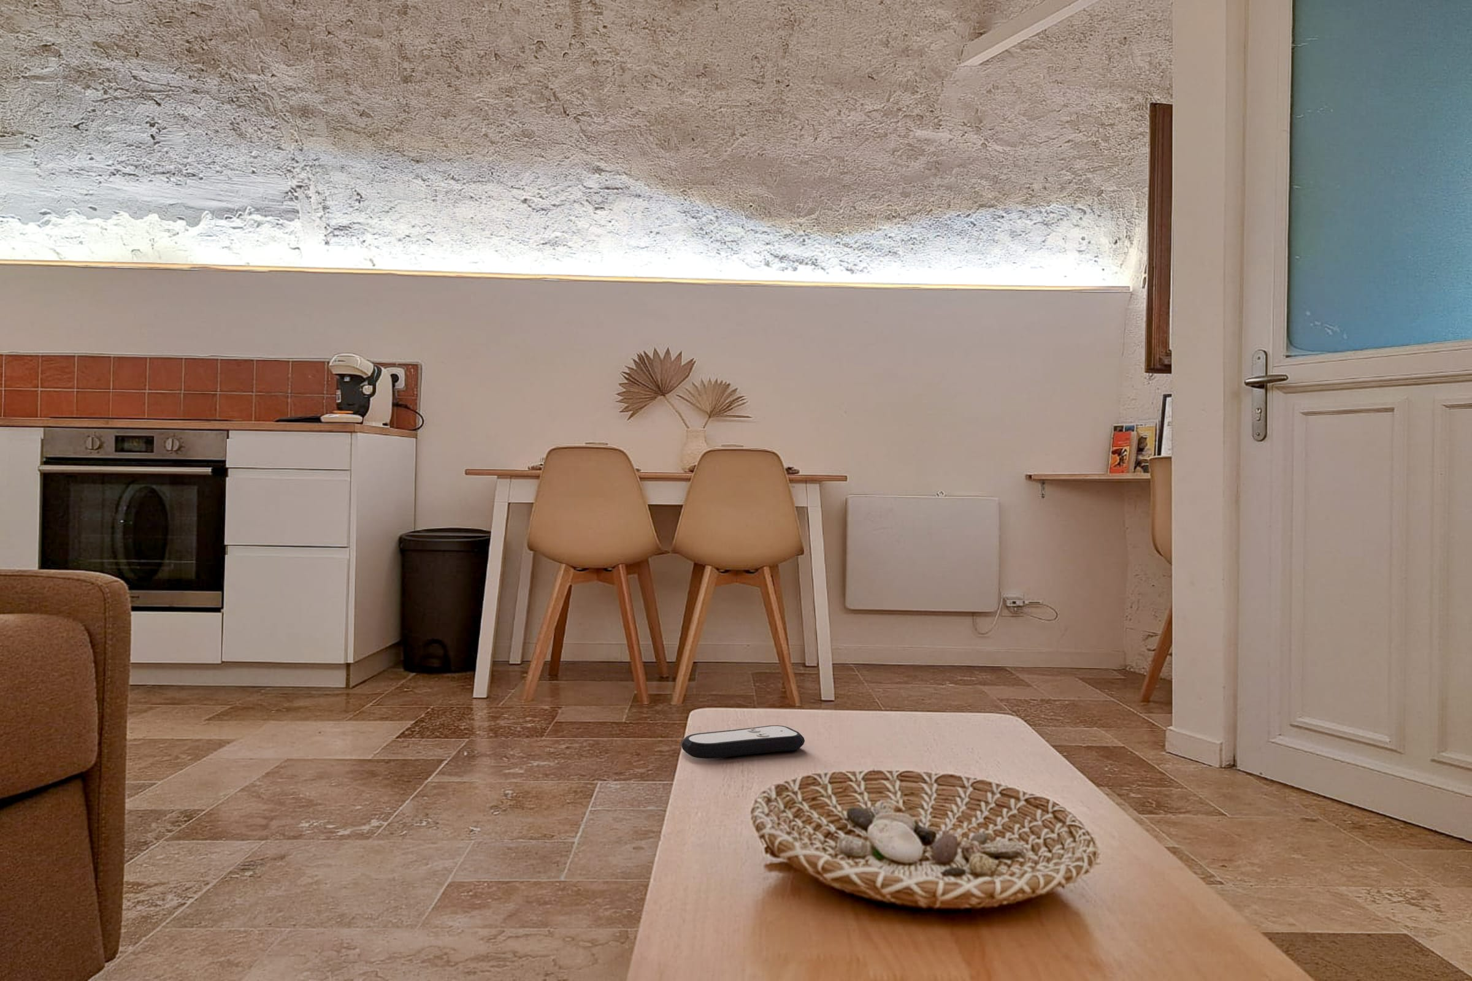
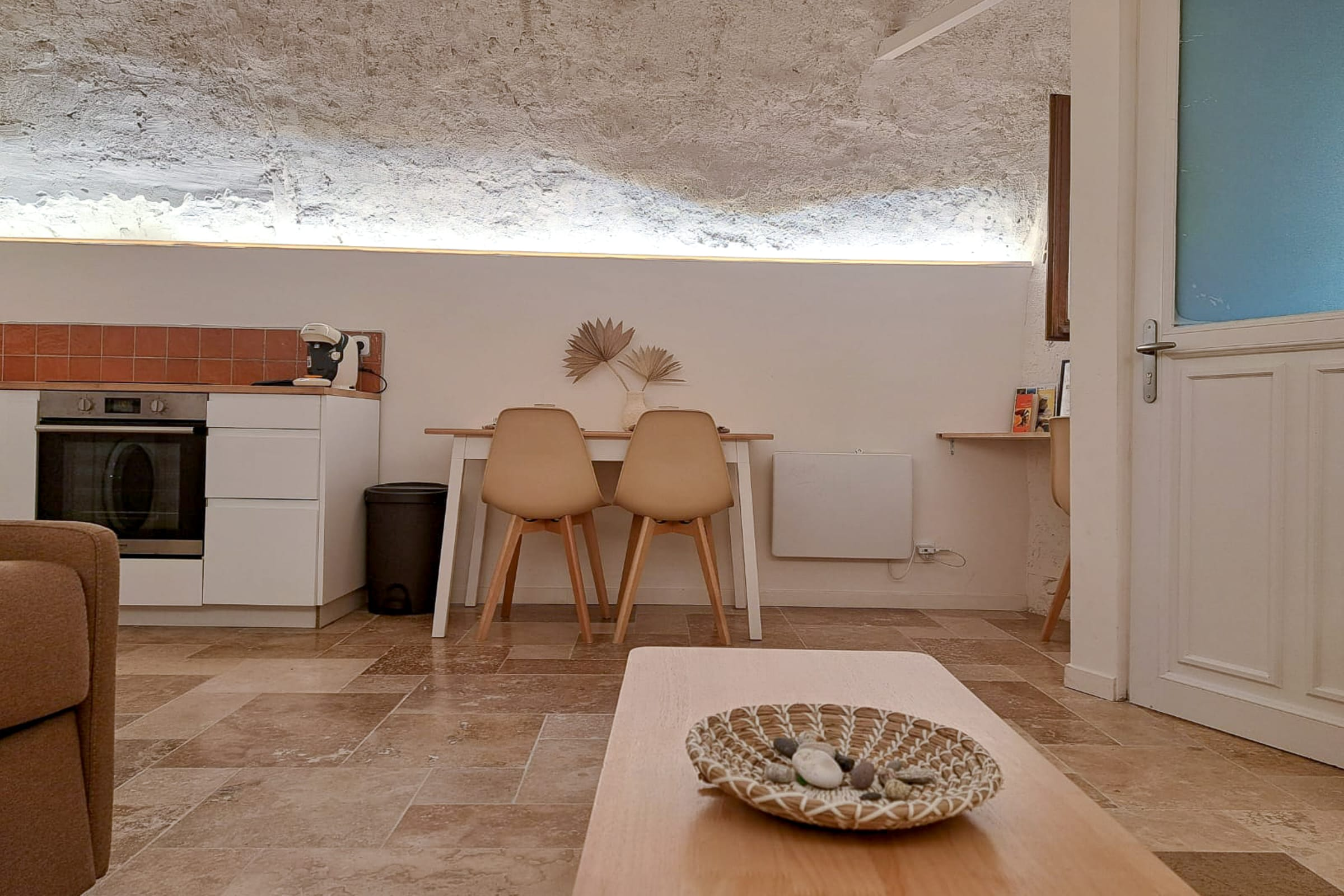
- remote control (743, 740)
